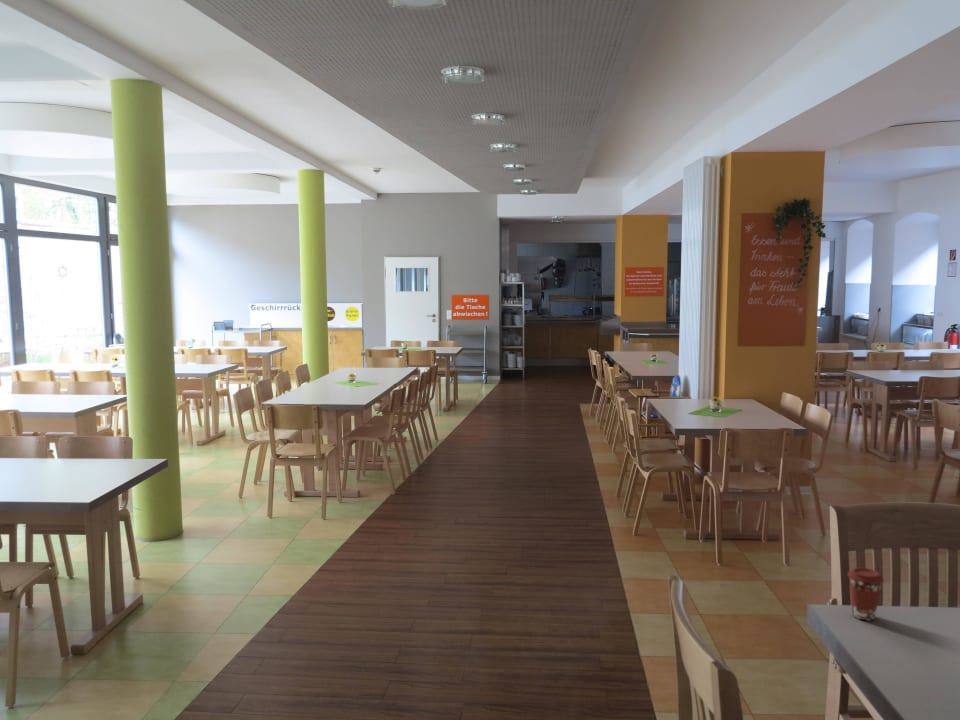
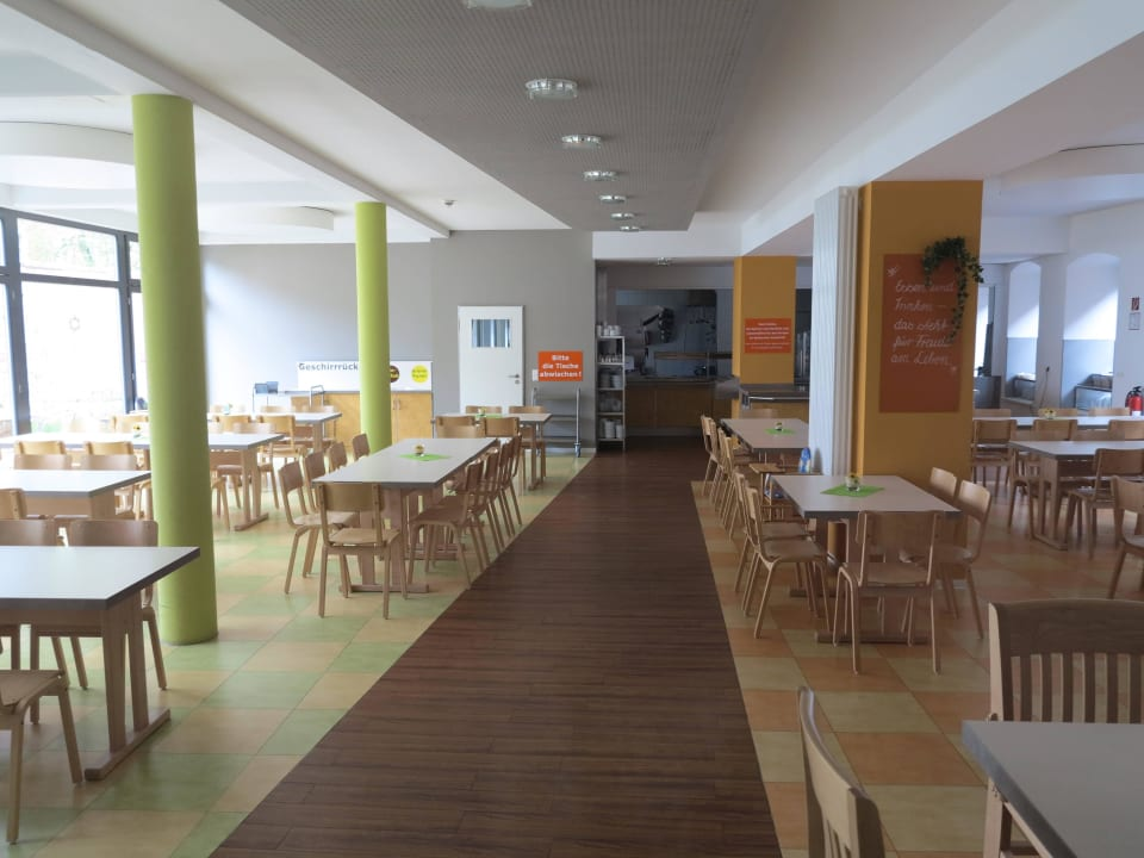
- coffee cup (864, 594)
